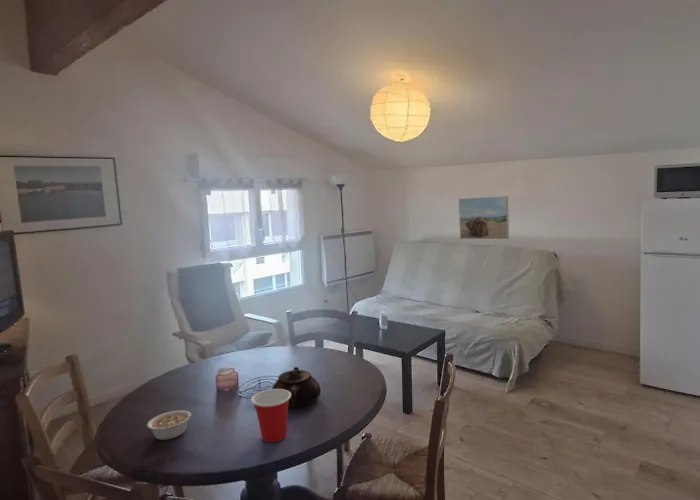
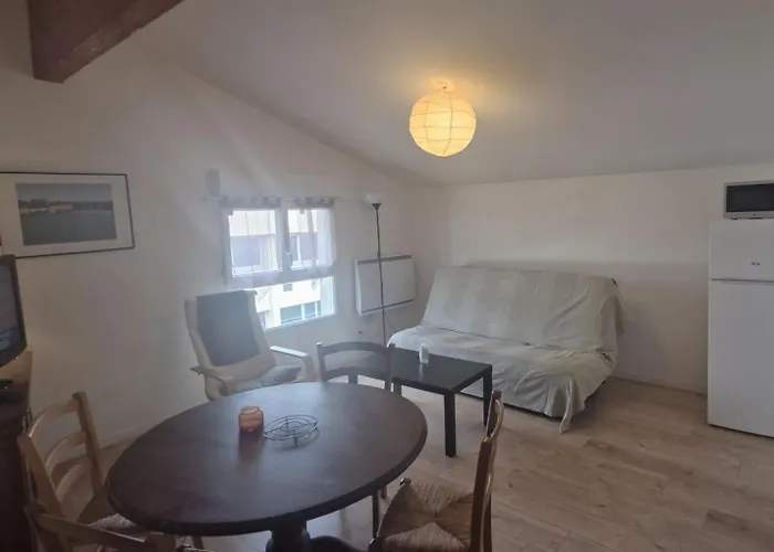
- cup (272, 416)
- legume (171, 424)
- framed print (483, 218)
- teapot (294, 385)
